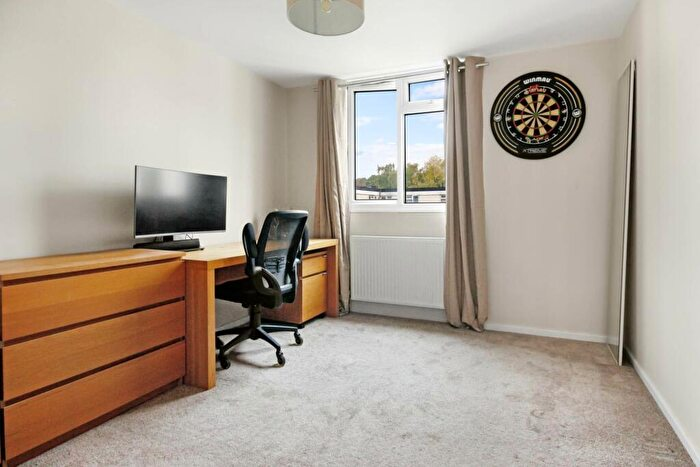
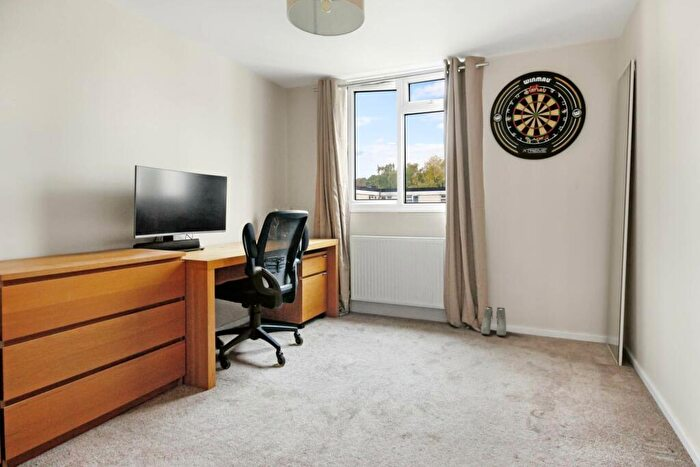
+ boots (496, 320)
